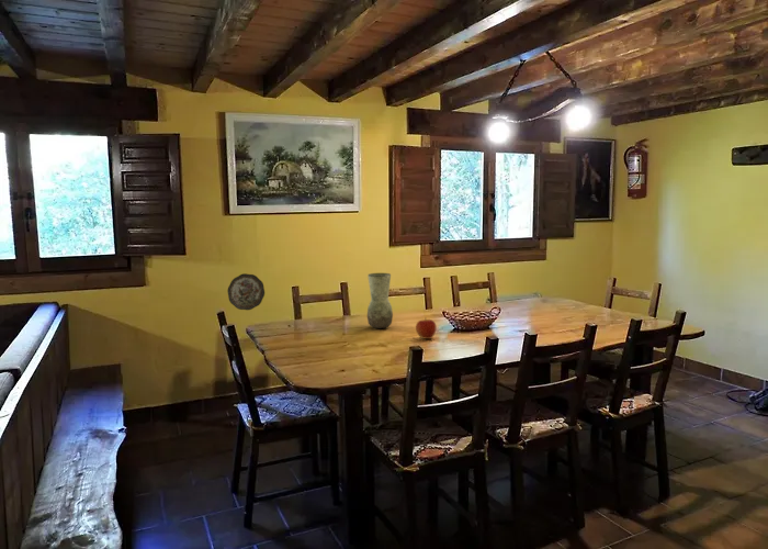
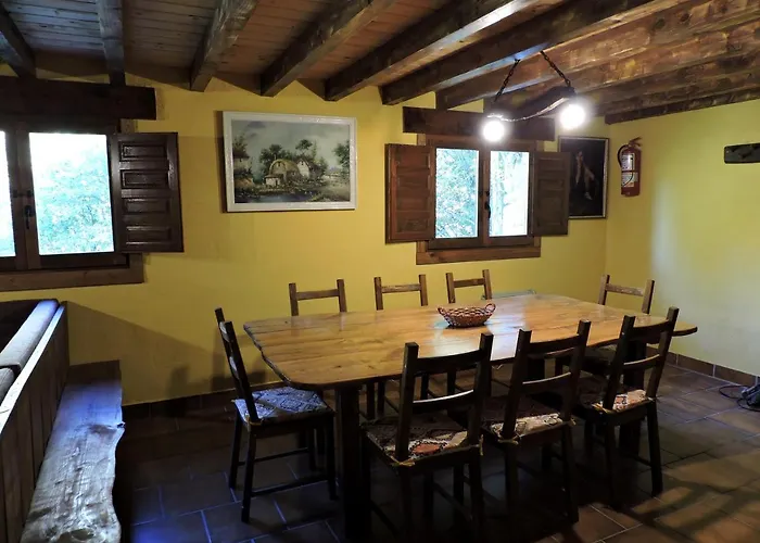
- vase (380, 300)
- decorative plate (246, 291)
- apple (426, 327)
